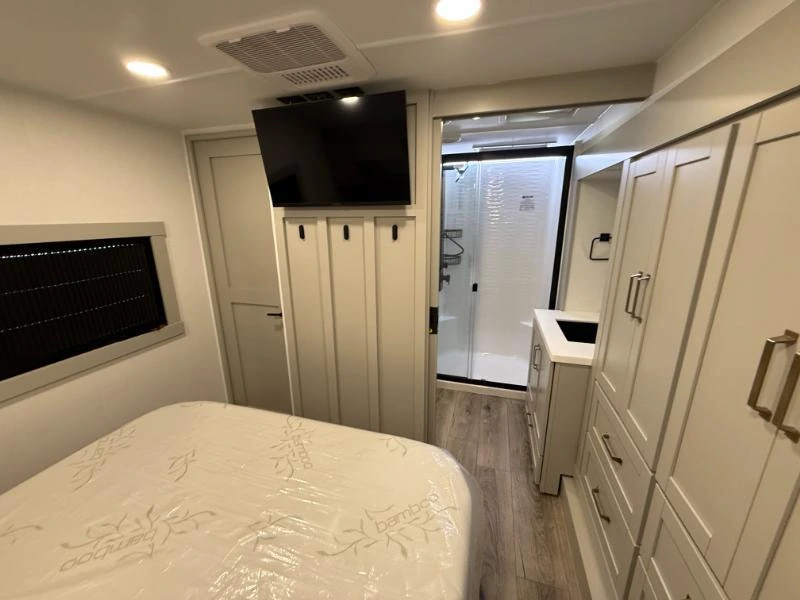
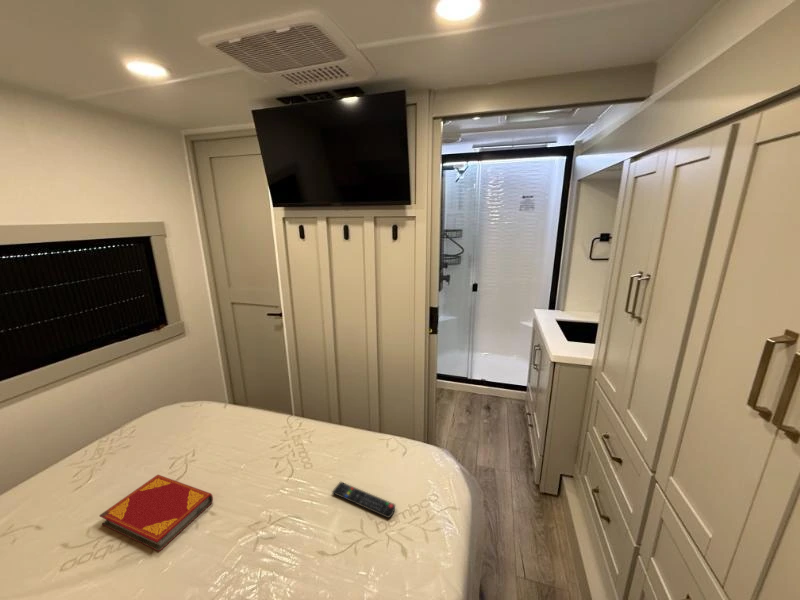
+ remote control (363, 499)
+ hardback book (158, 508)
